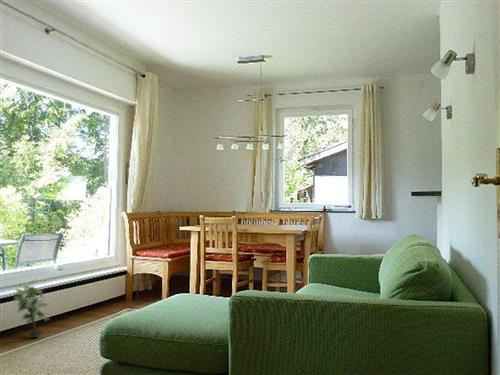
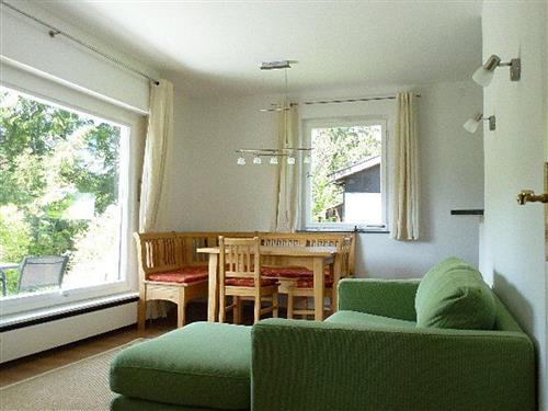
- potted plant (30, 308)
